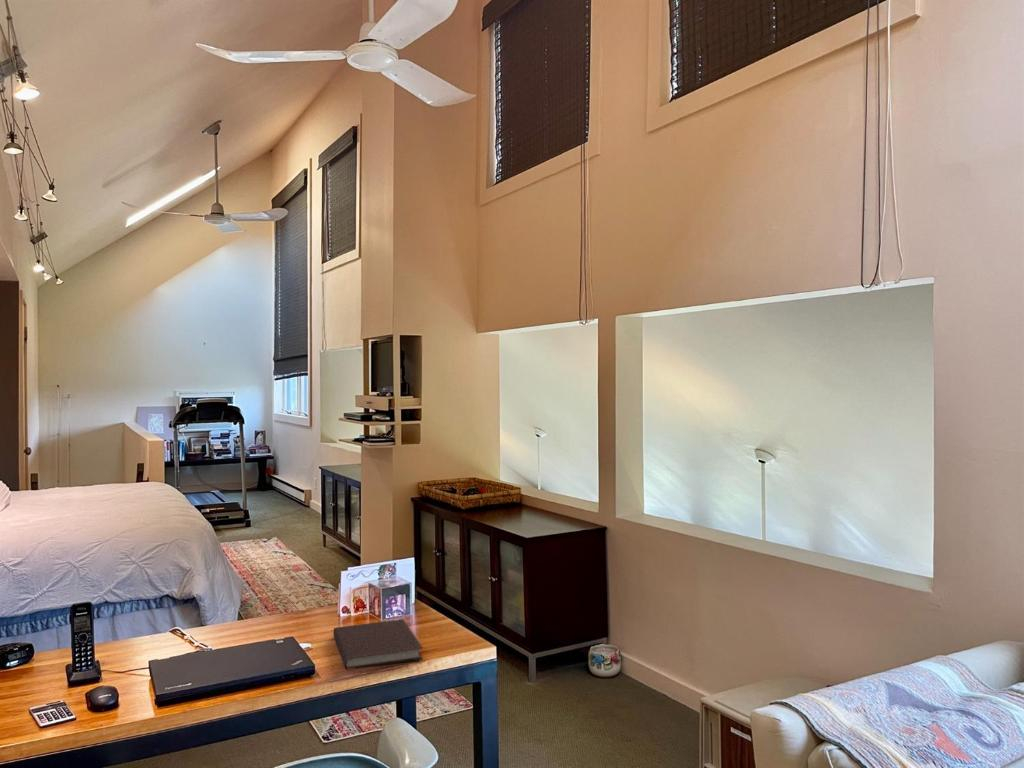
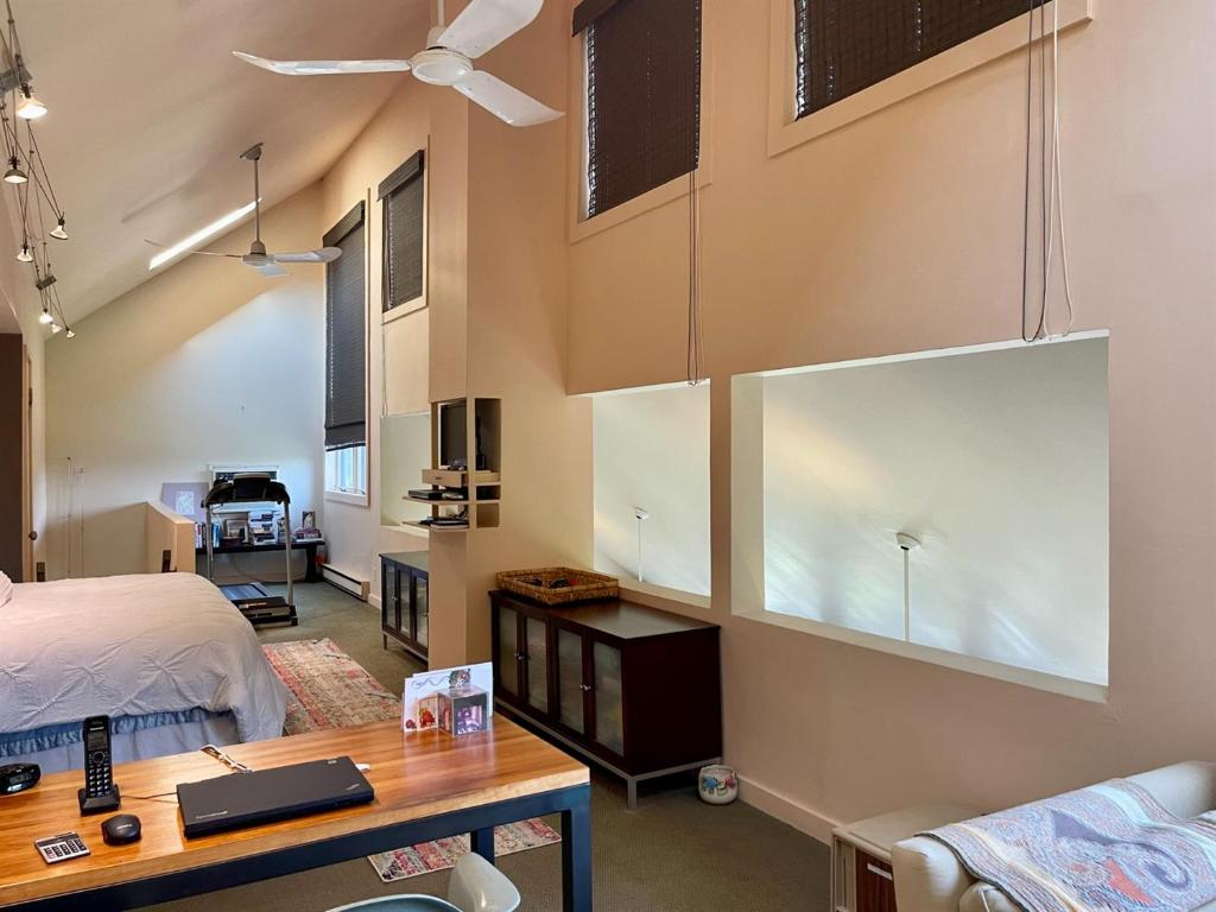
- notebook (376, 642)
